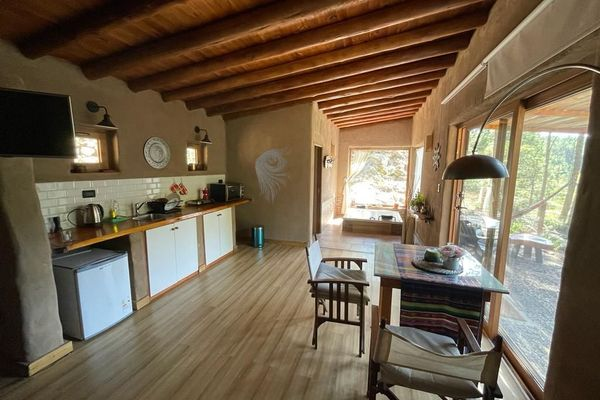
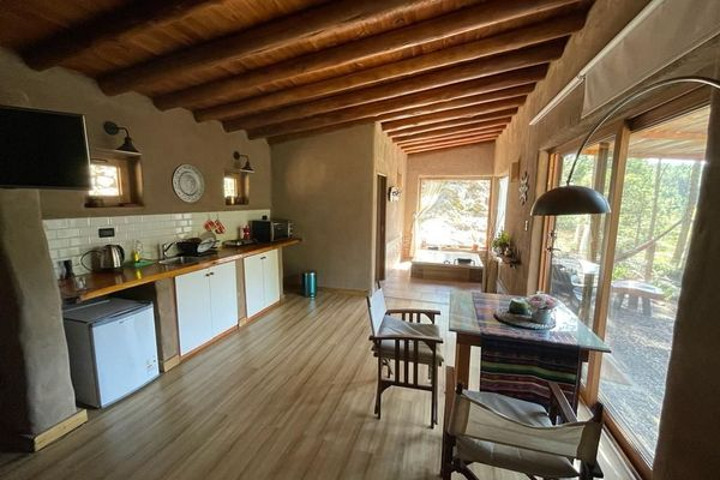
- wall sculpture (273, 176)
